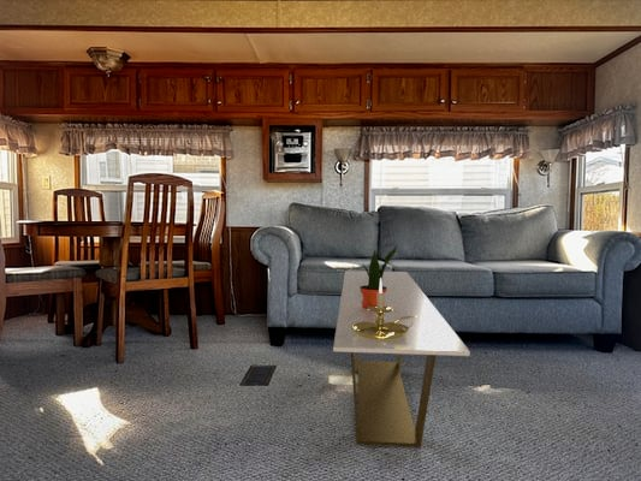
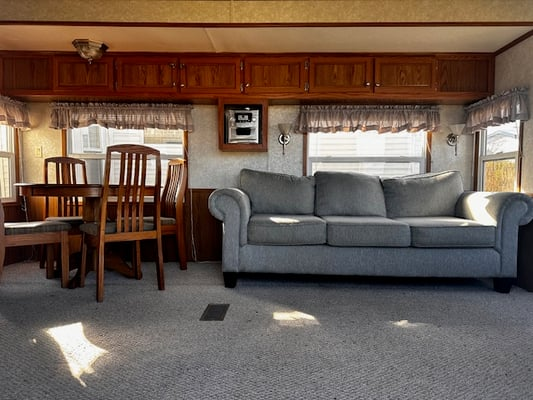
- coffee table (382, 348)
- potted plant (378, 274)
- candle holder (385, 305)
